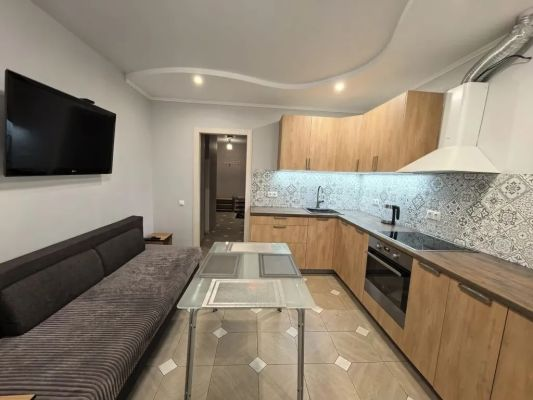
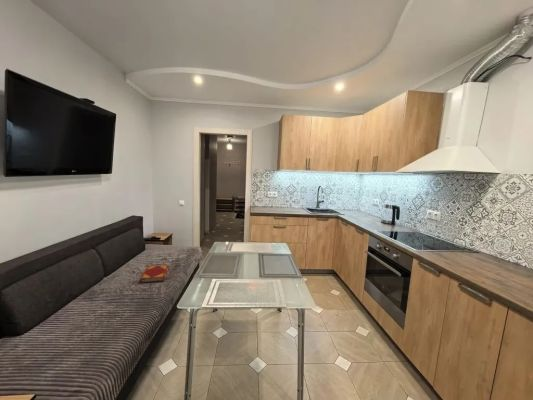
+ hardback book (155, 273)
